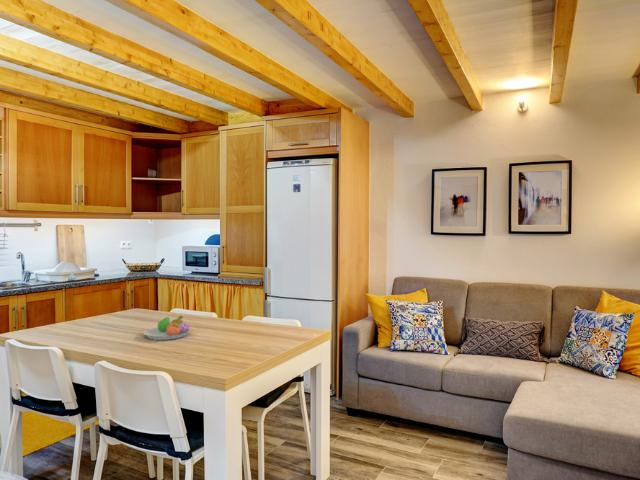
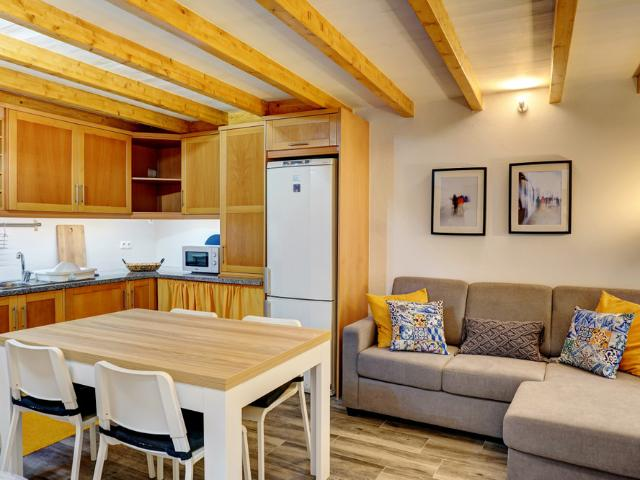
- fruit bowl (167, 326)
